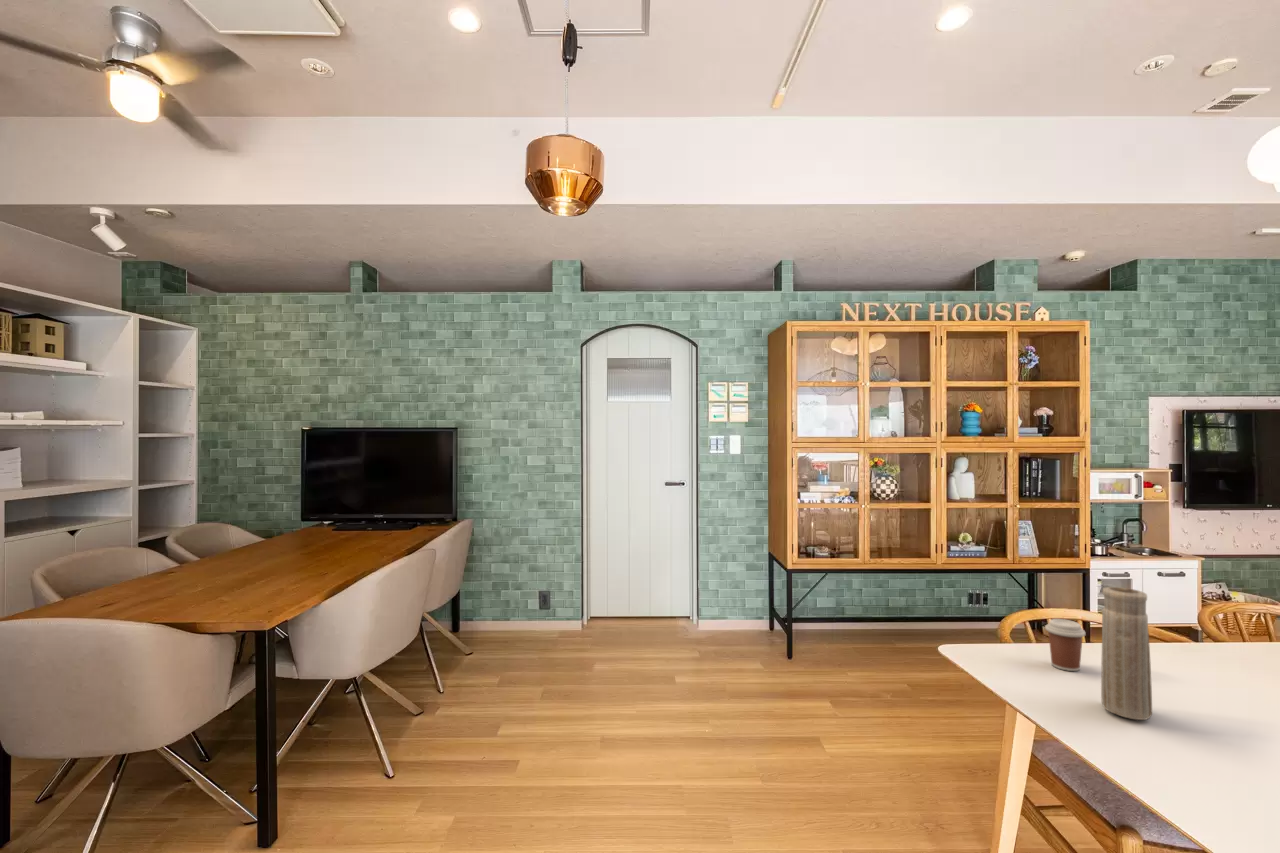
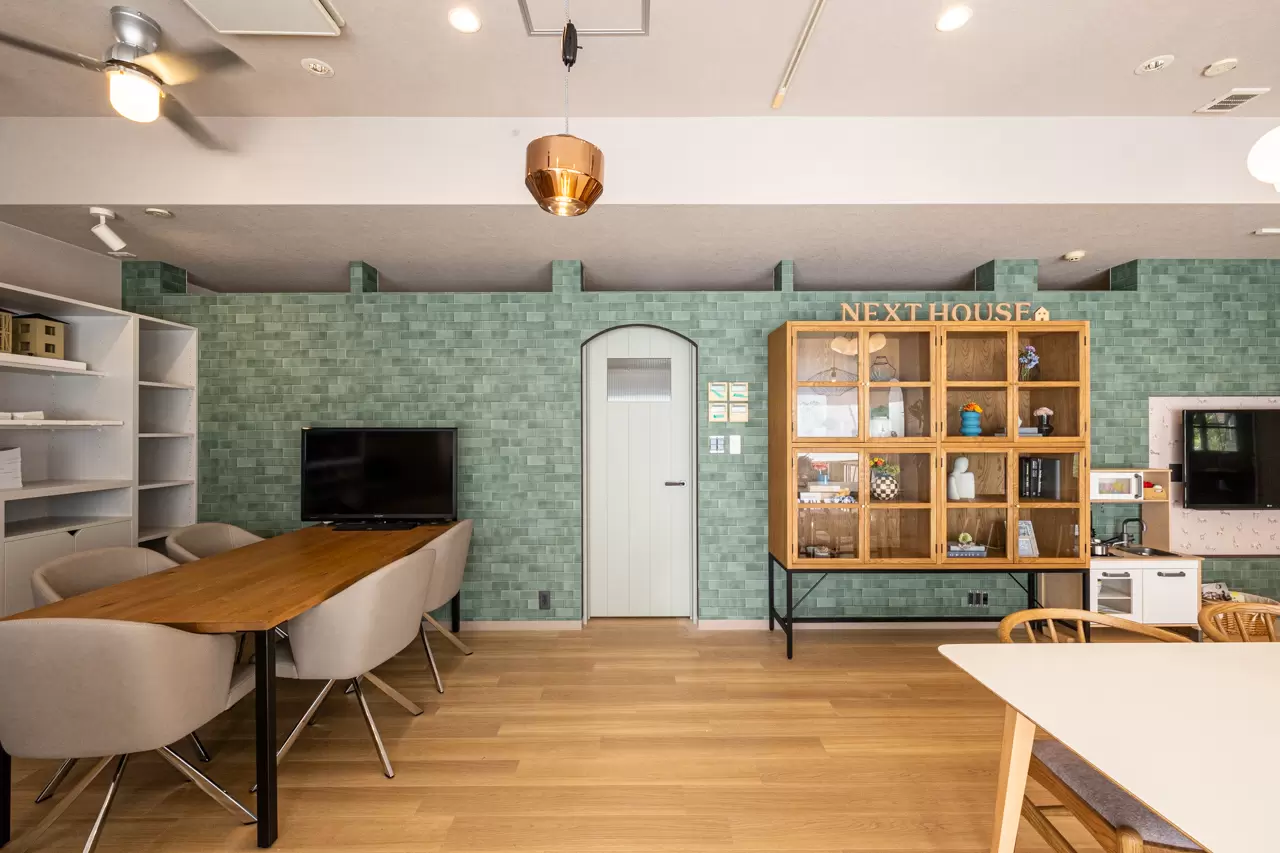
- coffee cup (1065, 644)
- vase (1125, 651)
